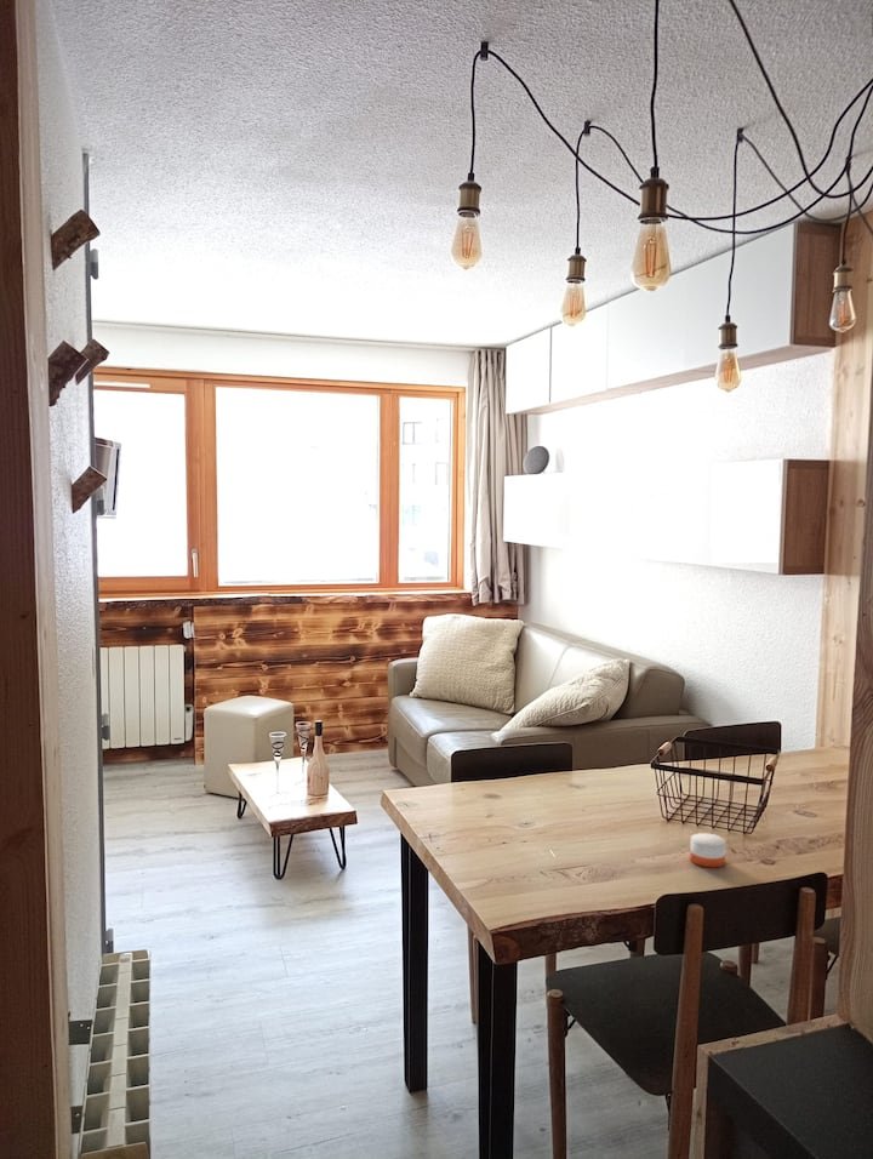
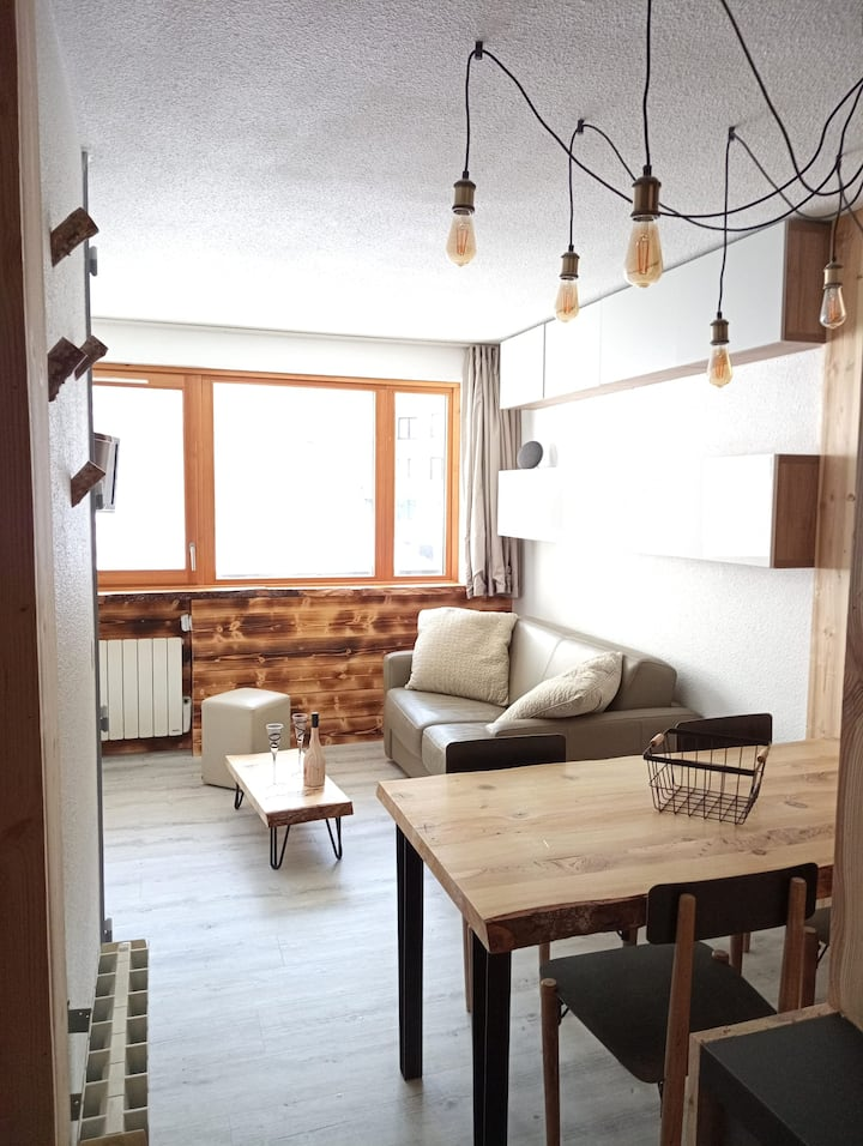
- candle (708, 838)
